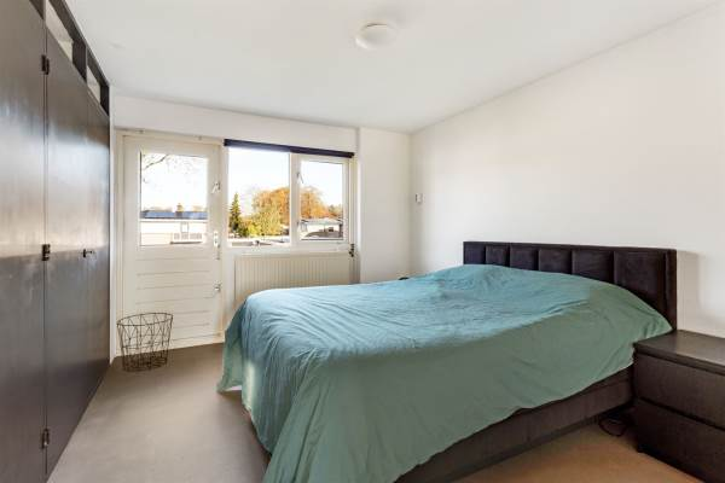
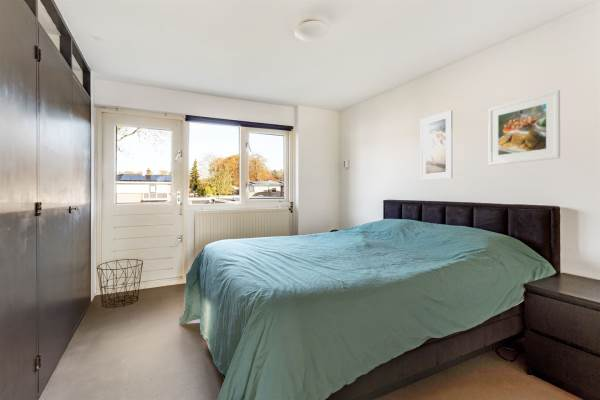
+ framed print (435, 147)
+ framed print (521, 131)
